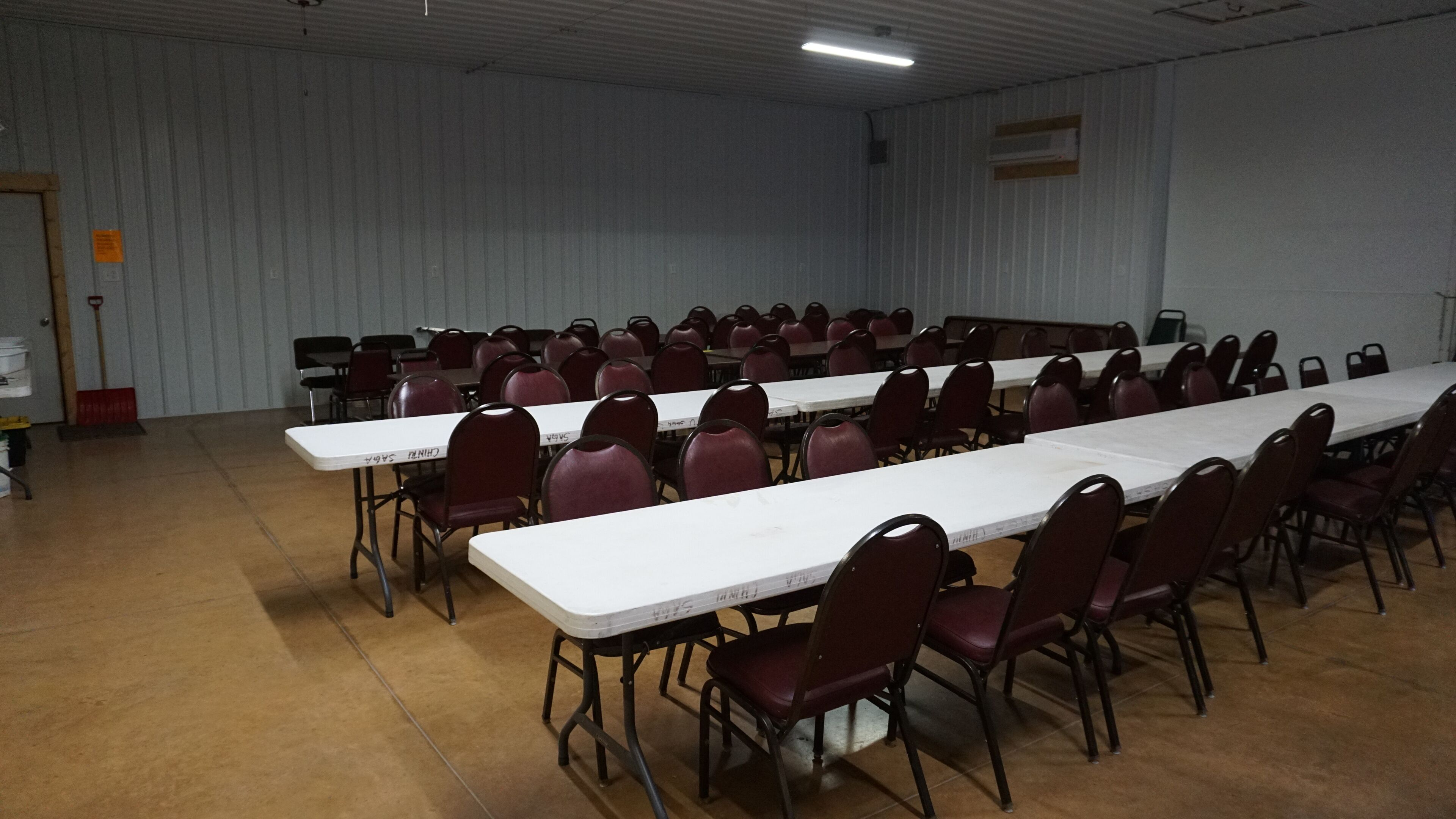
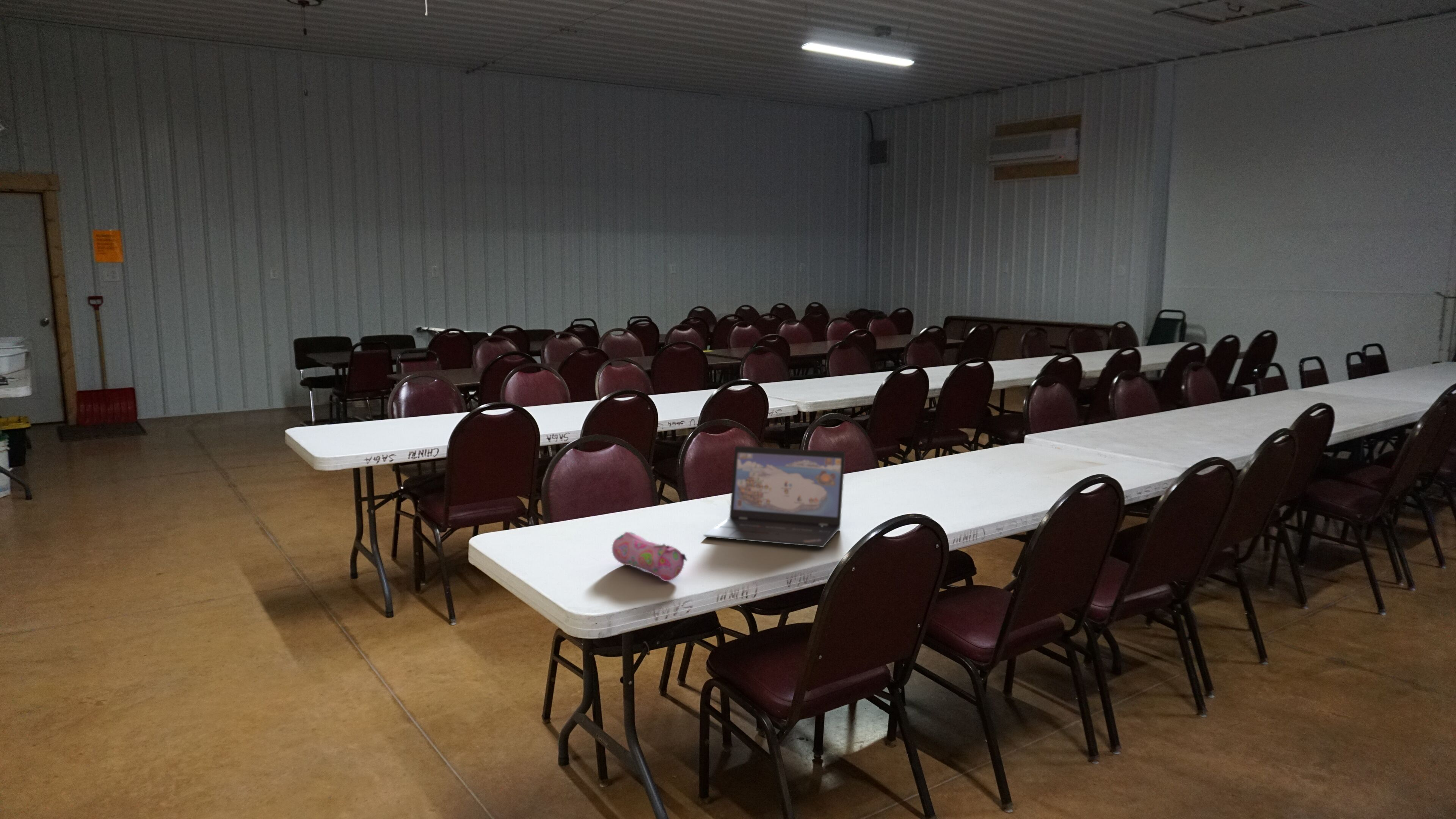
+ laptop (776, 494)
+ pencil case (648, 555)
